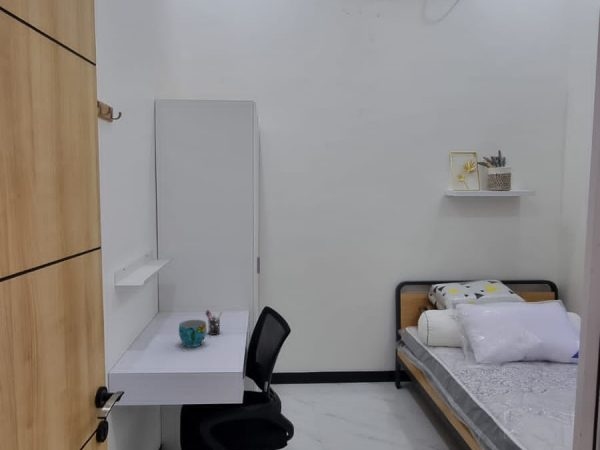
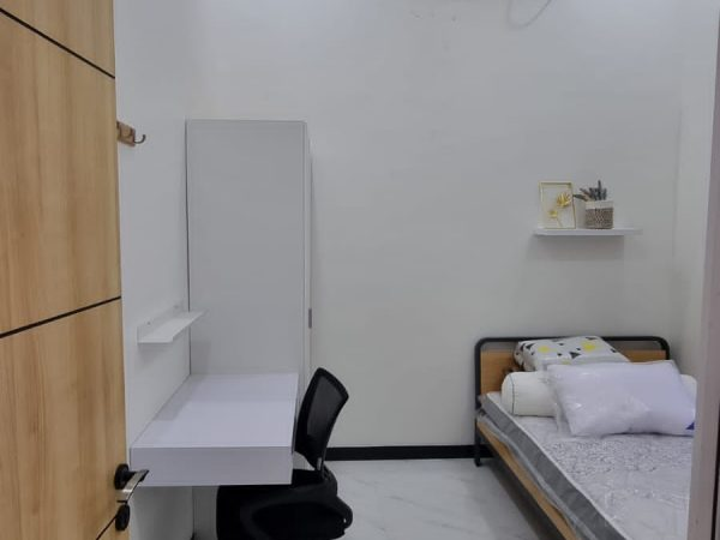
- cup (191, 333)
- pen holder (213, 321)
